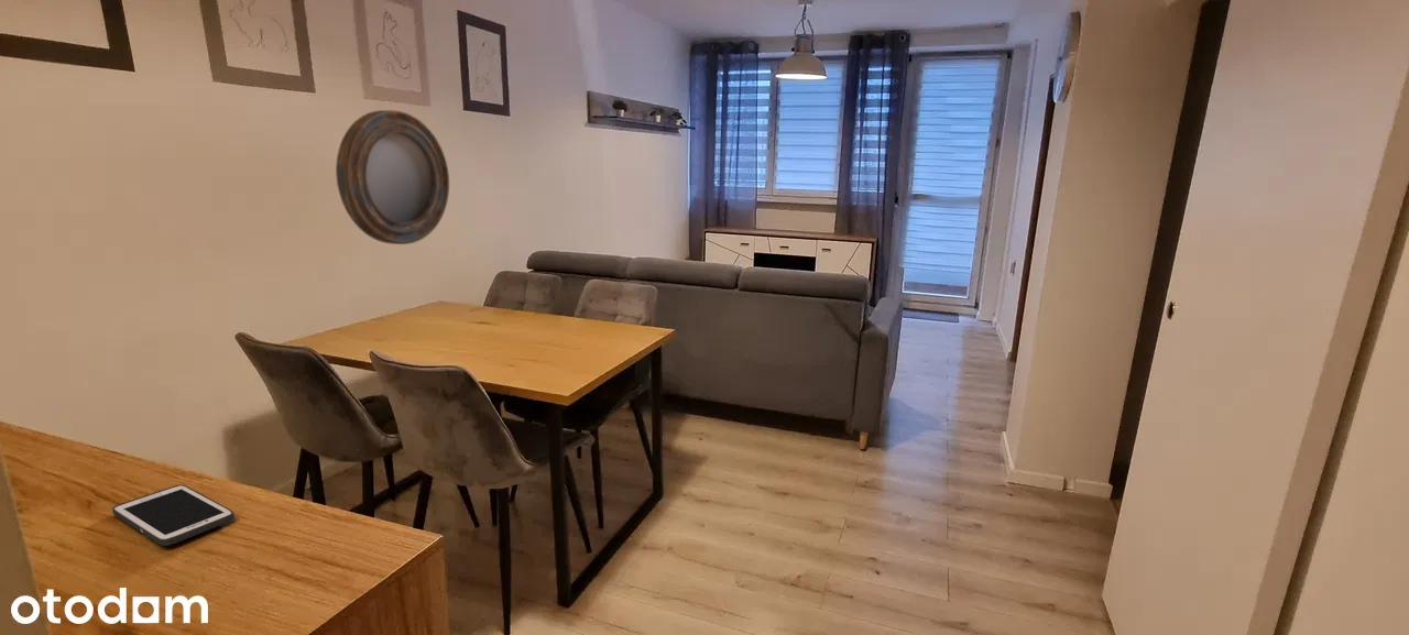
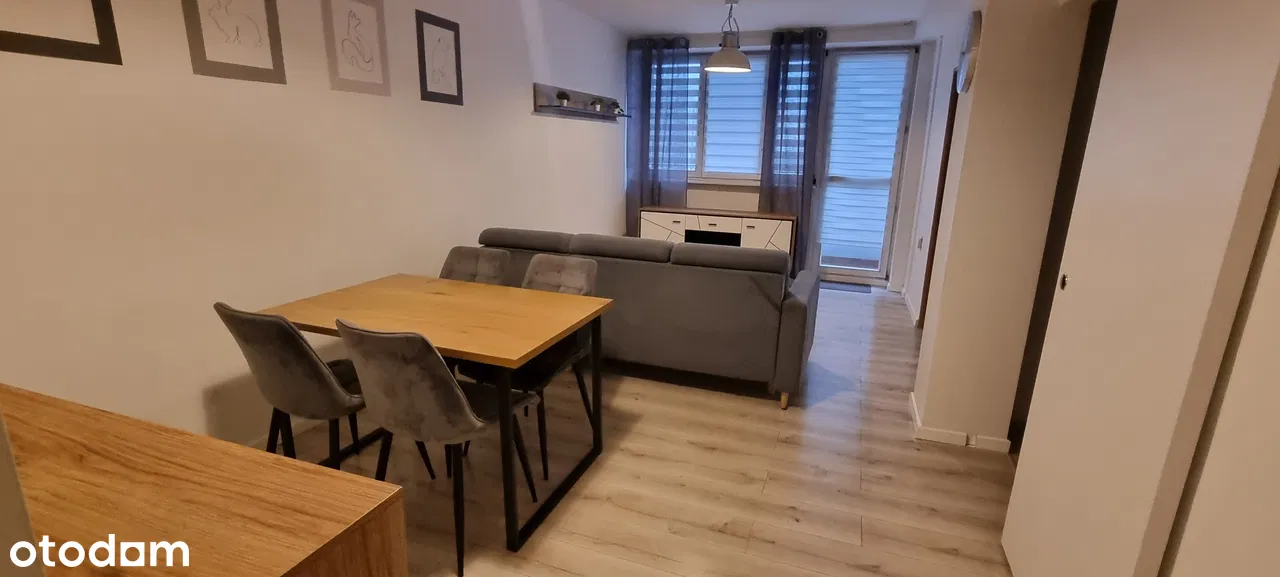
- home mirror (397, 178)
- cell phone (173, 513)
